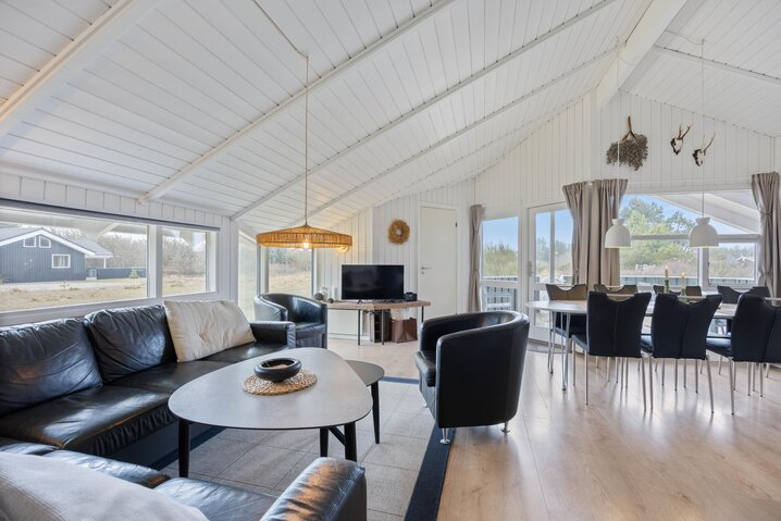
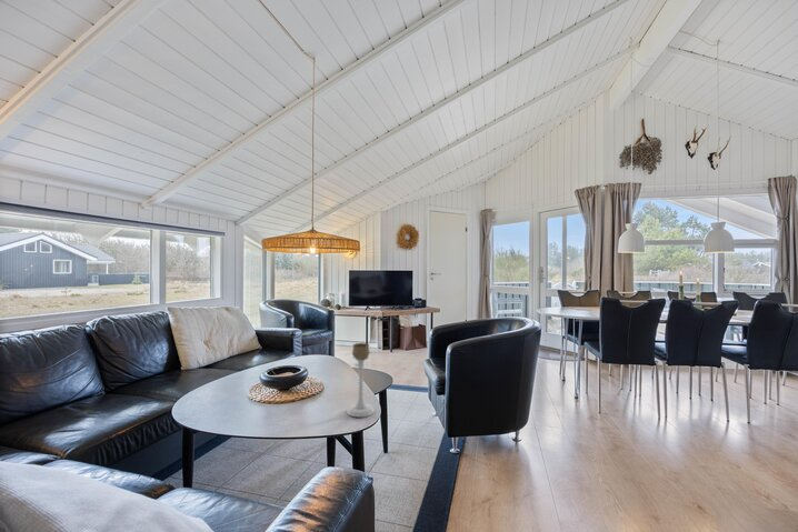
+ candle holder (360, 378)
